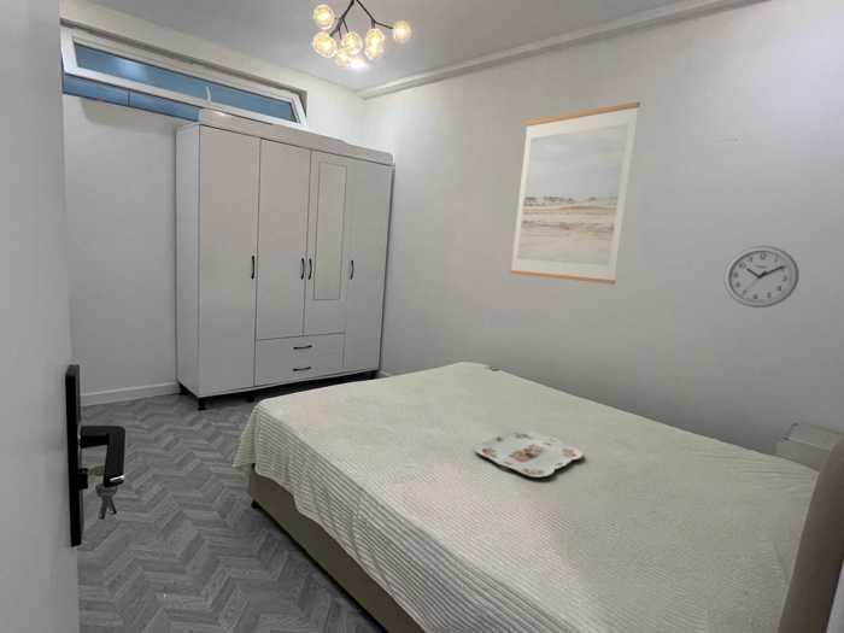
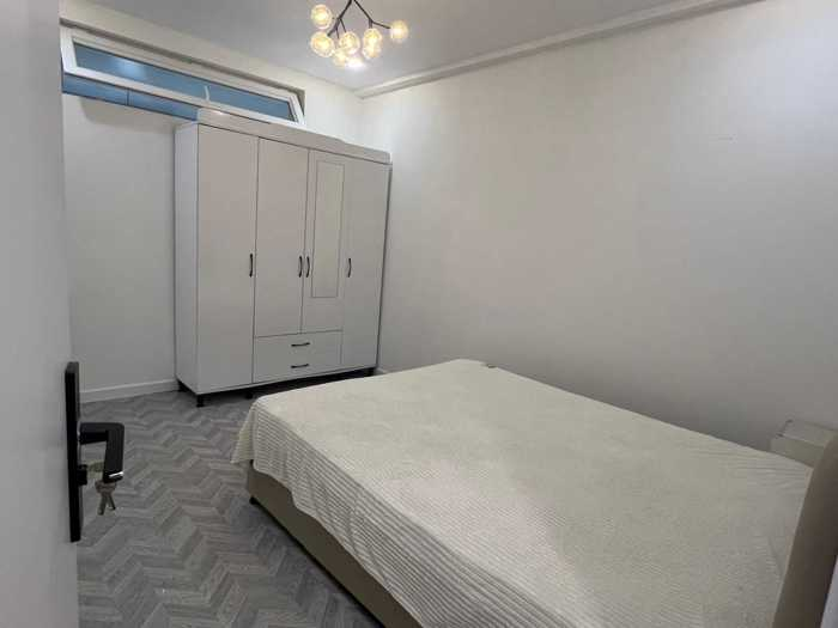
- serving tray (528, 451)
- wall clock (758, 276)
- wall art (567, 198)
